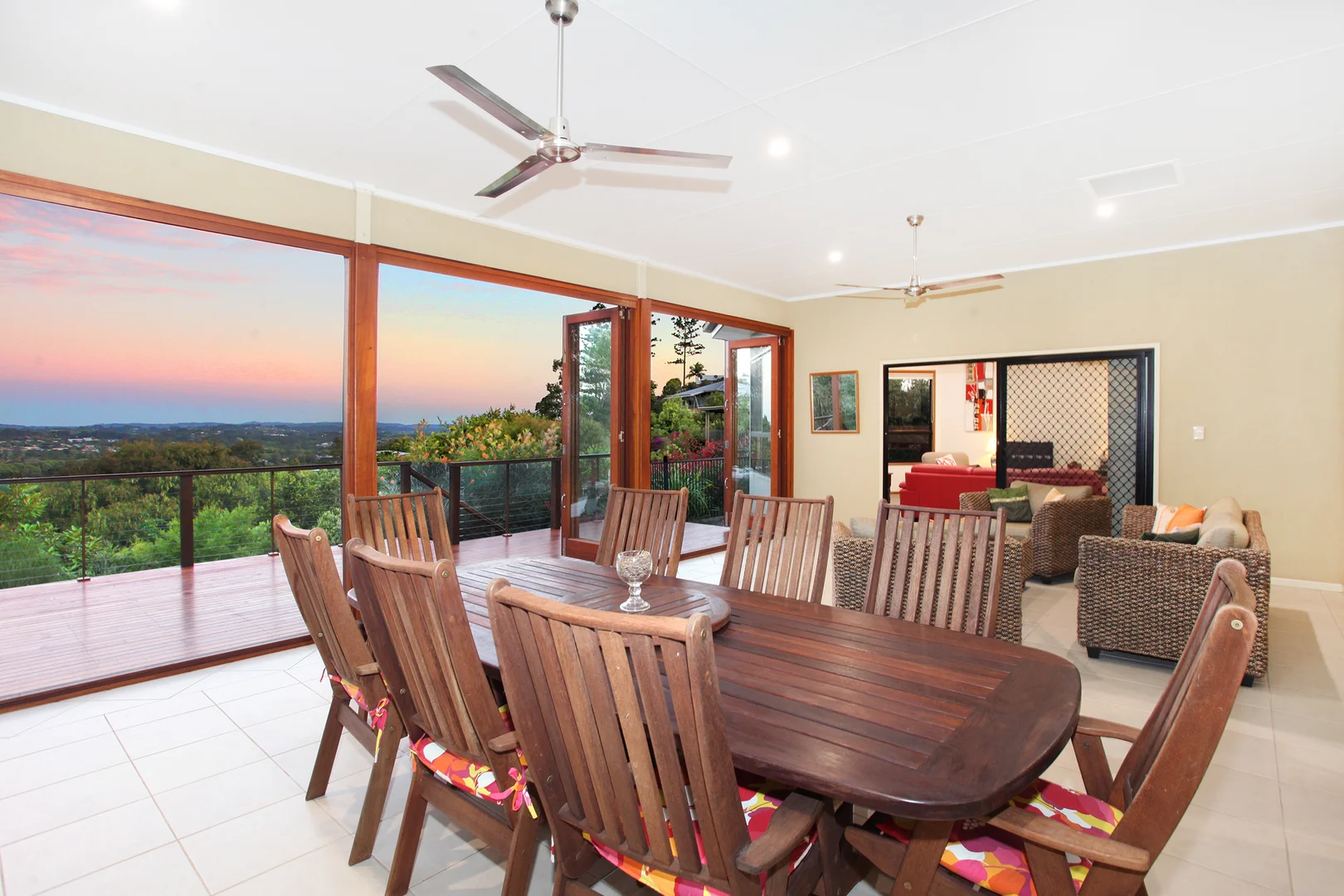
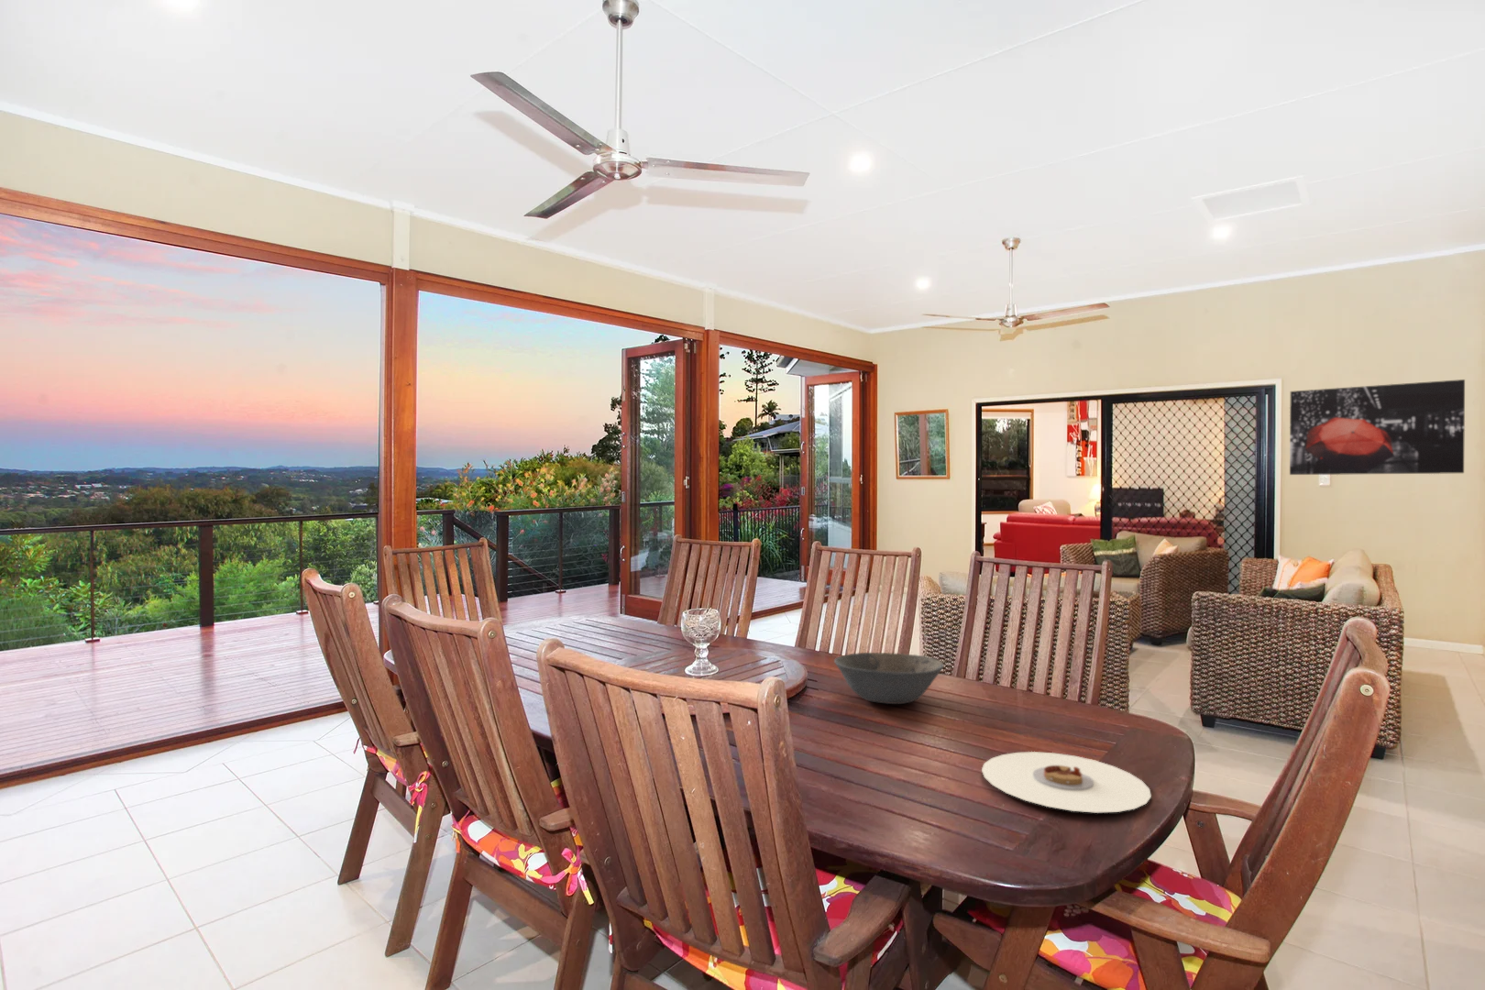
+ plate (1063, 773)
+ bowl (887, 680)
+ wall art (1371, 430)
